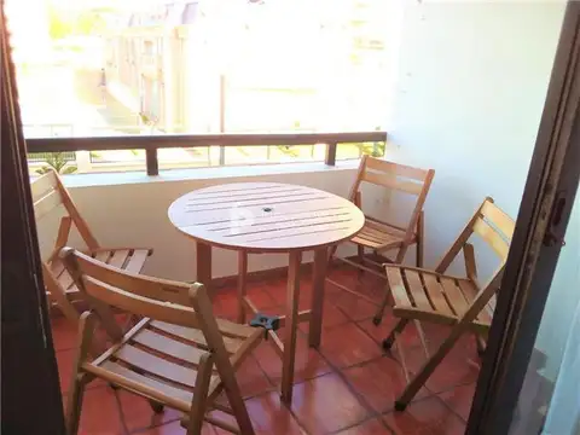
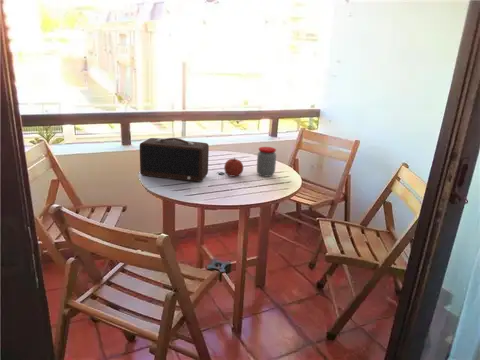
+ jar (266, 161)
+ fruit (233, 166)
+ speaker (174, 157)
